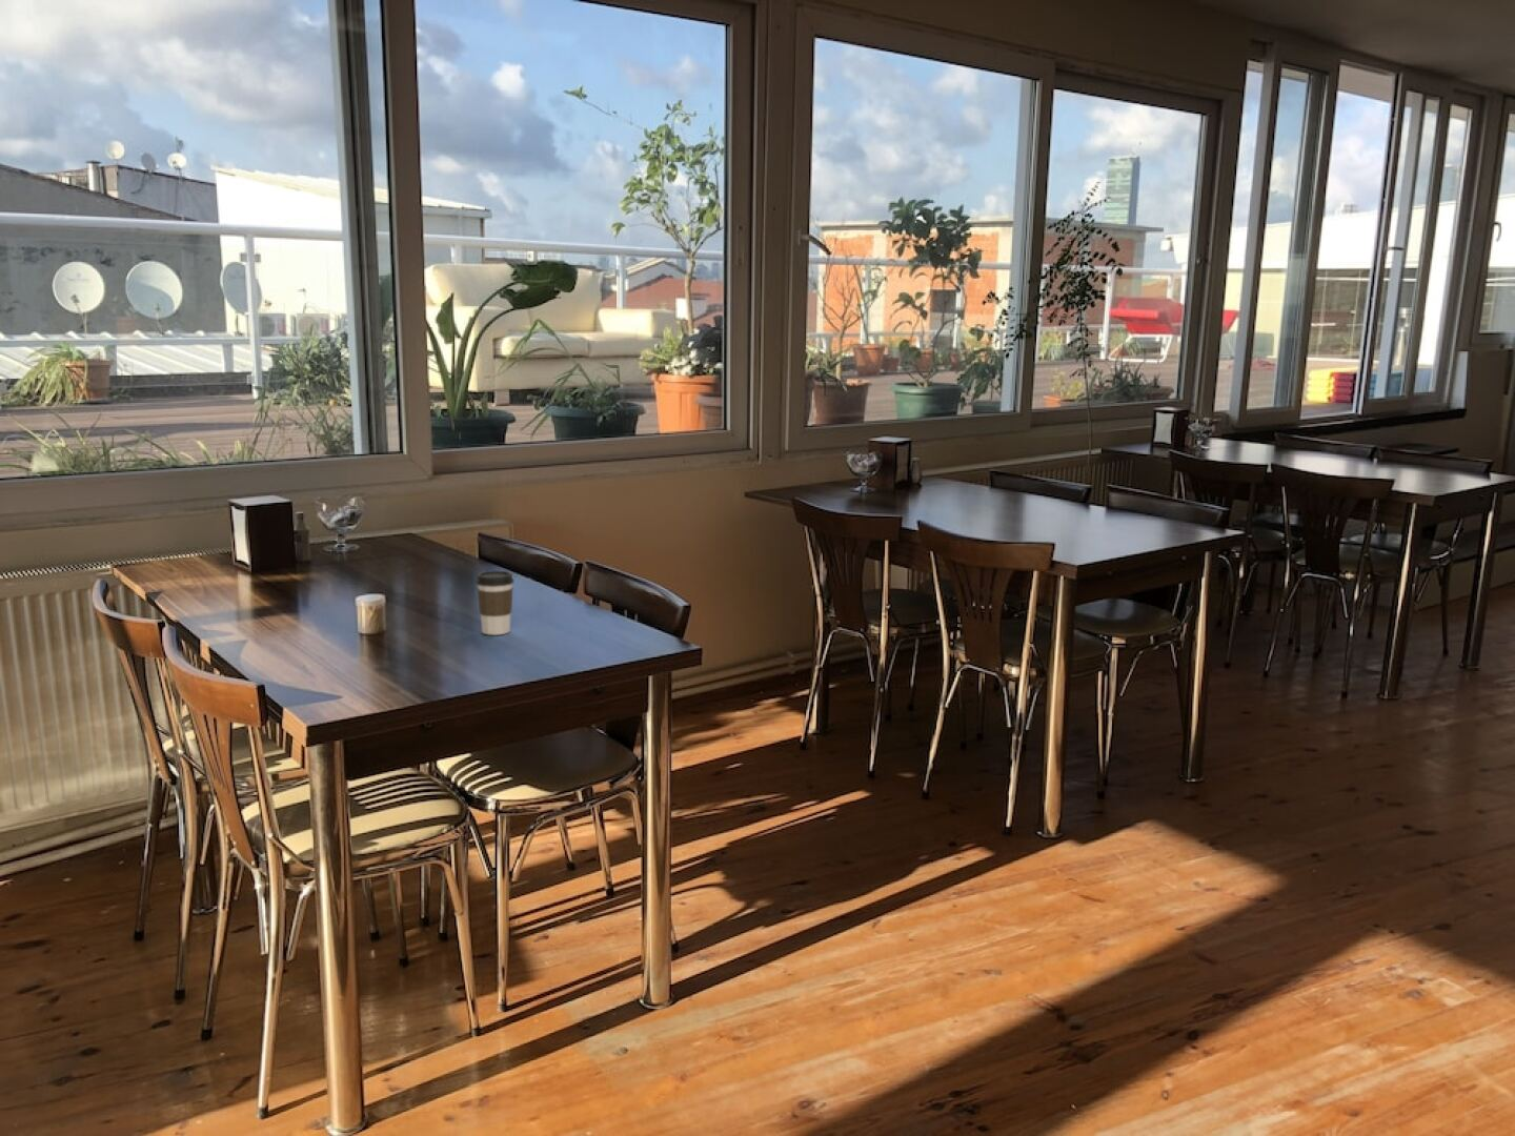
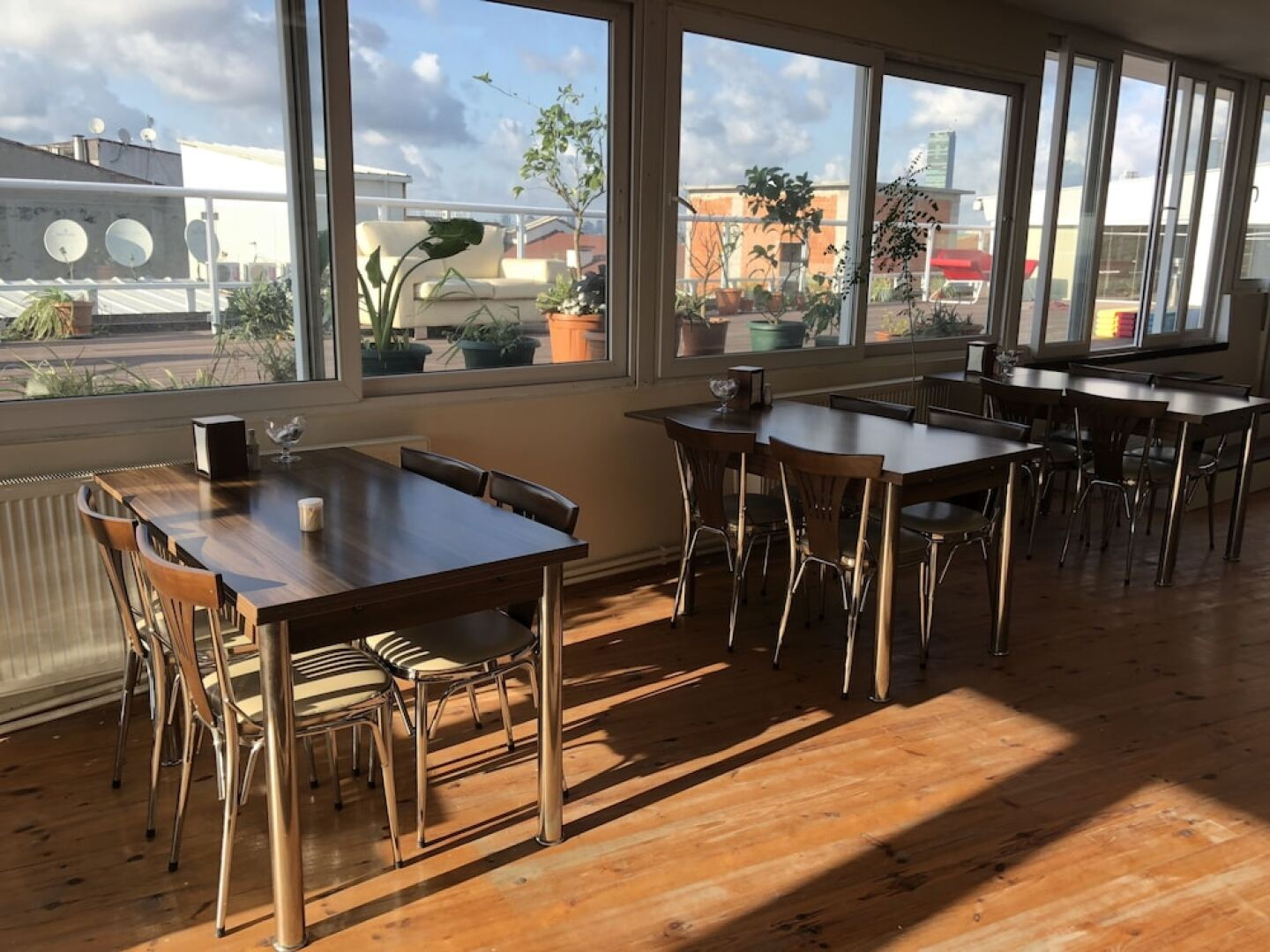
- coffee cup (495, 603)
